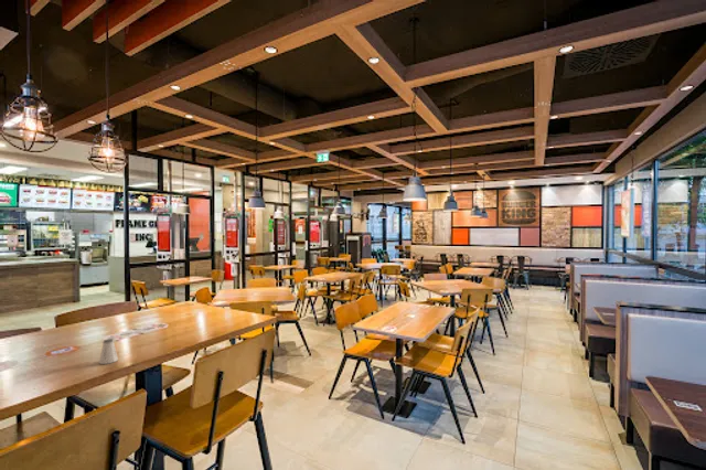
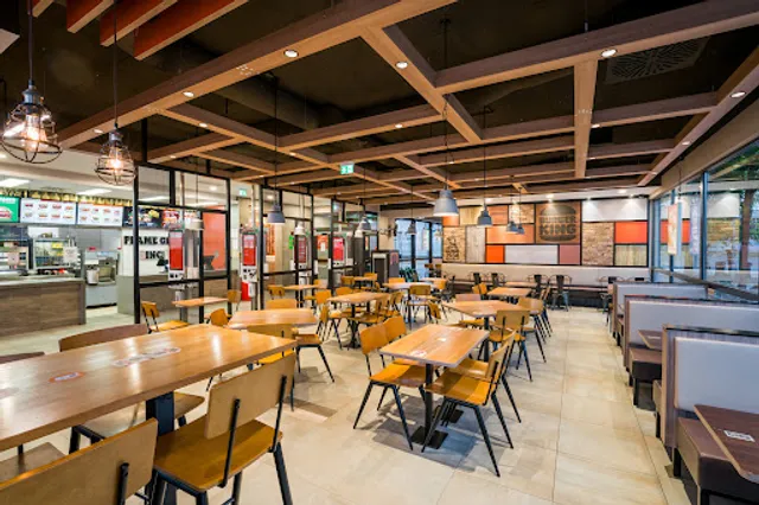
- saltshaker (108, 350)
